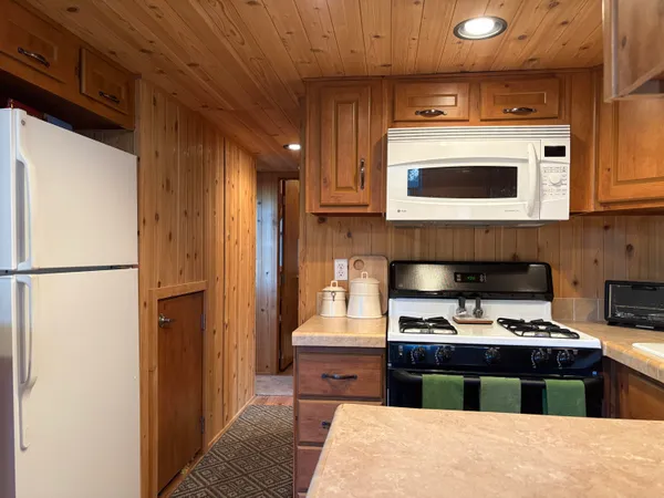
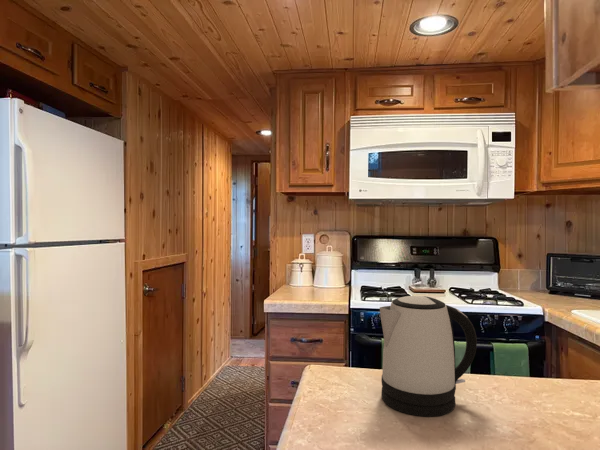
+ kettle (428, 348)
